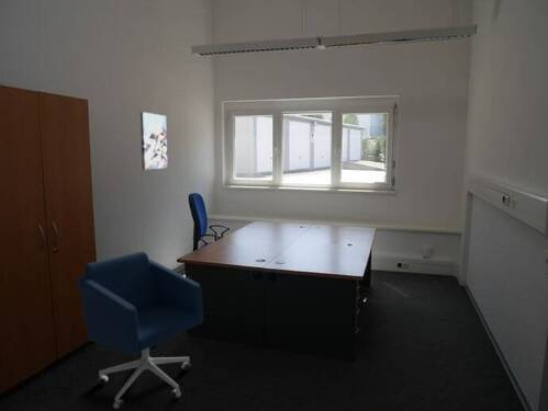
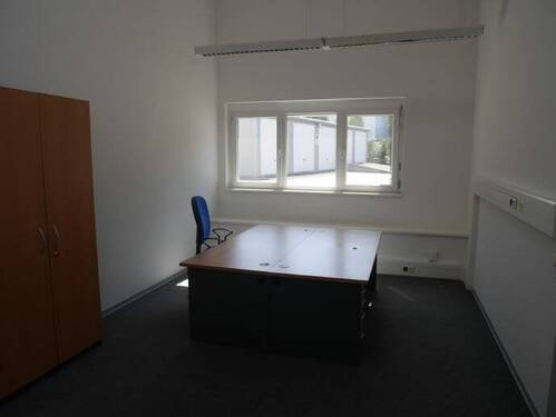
- wall art (154, 141)
- office chair (143, 323)
